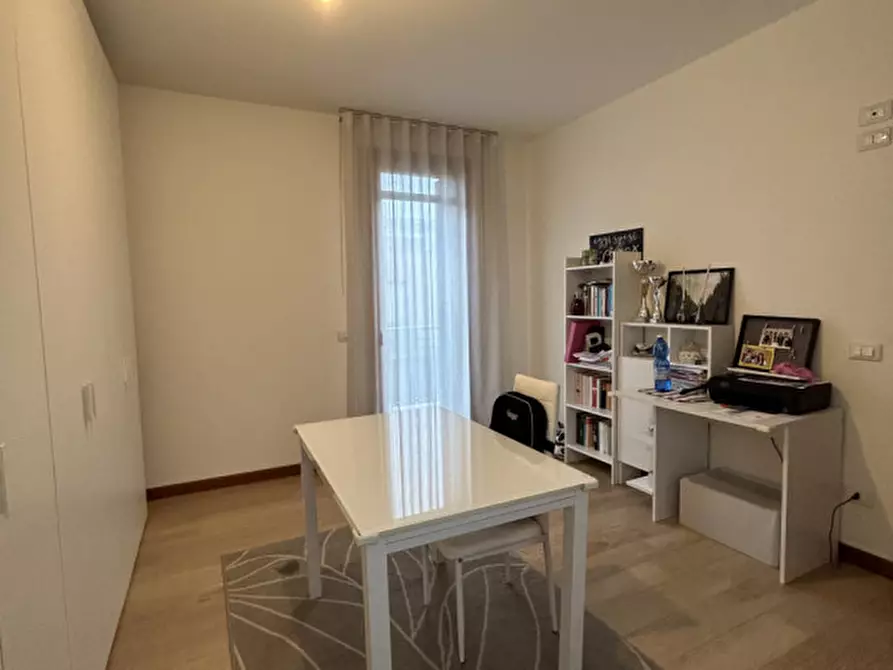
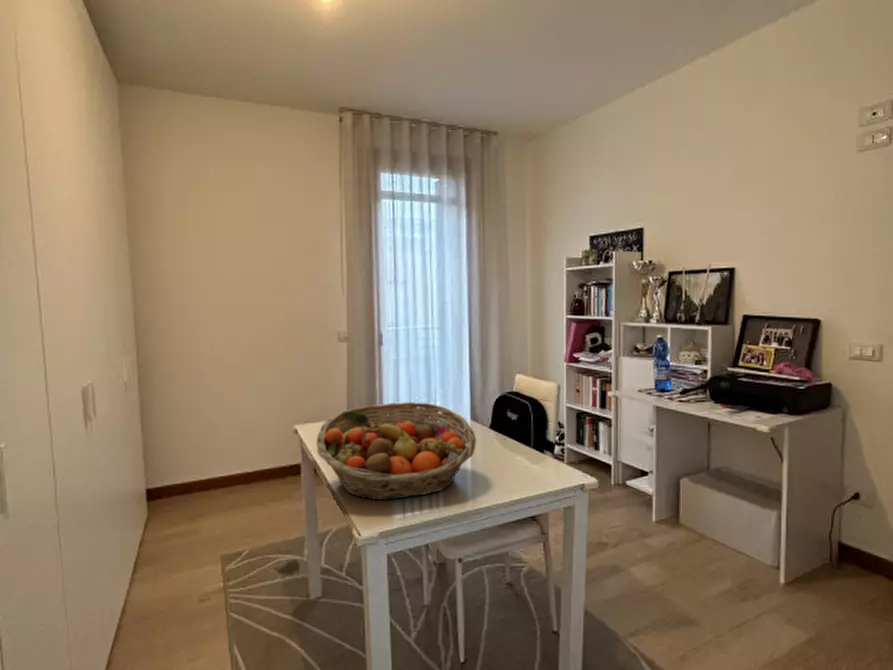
+ fruit basket (397, 447)
